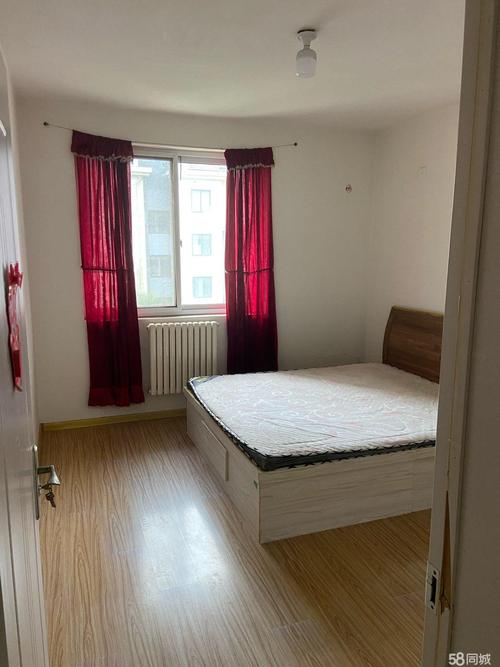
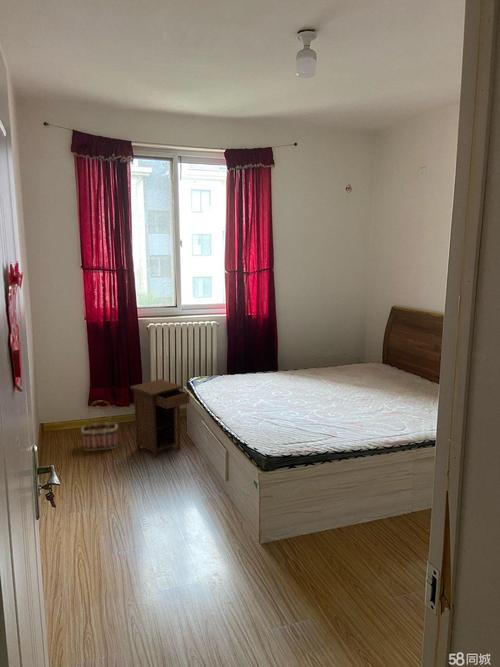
+ basket (99, 425)
+ nightstand (162, 420)
